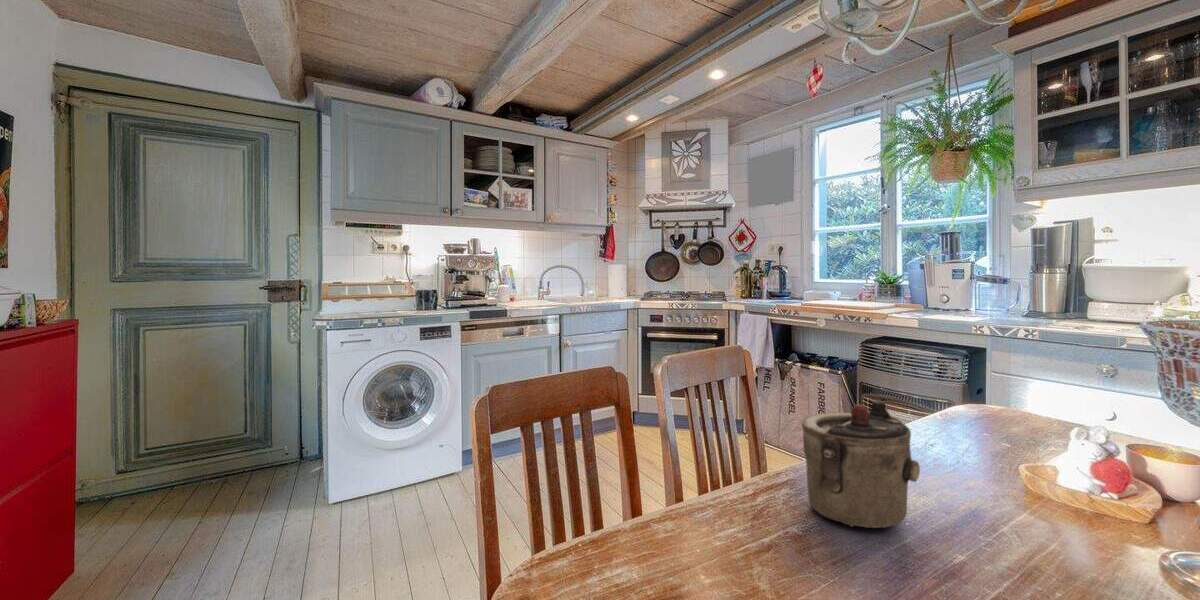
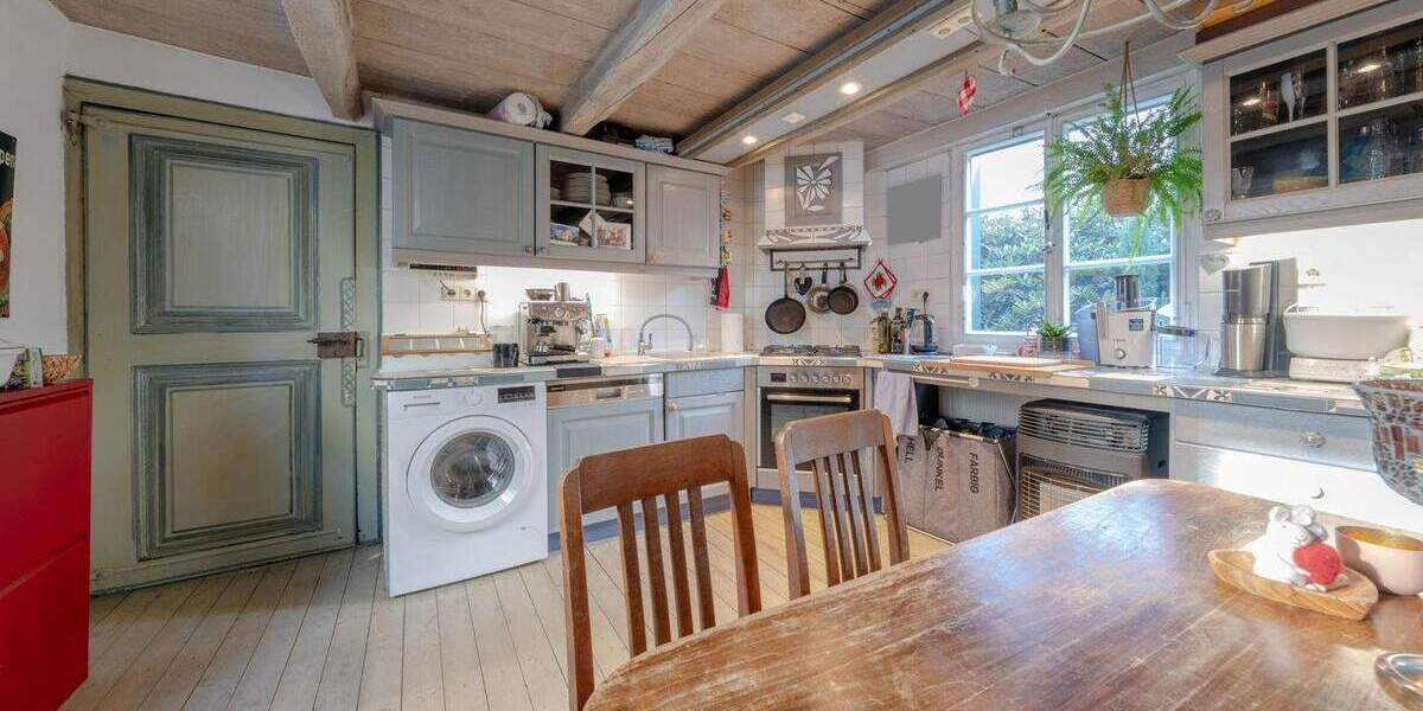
- teapot (856, 457)
